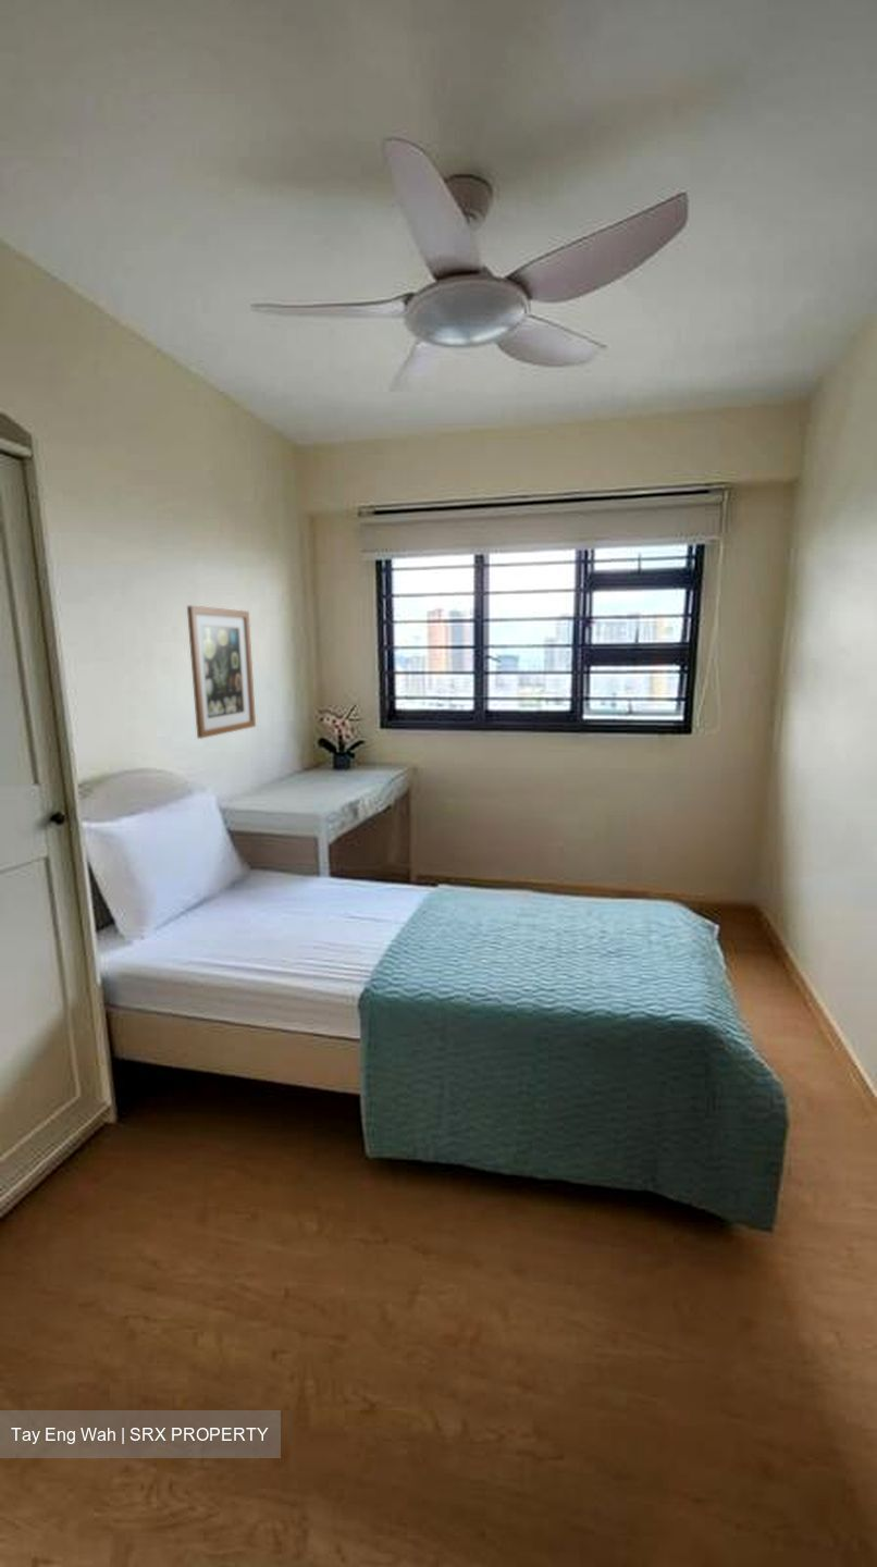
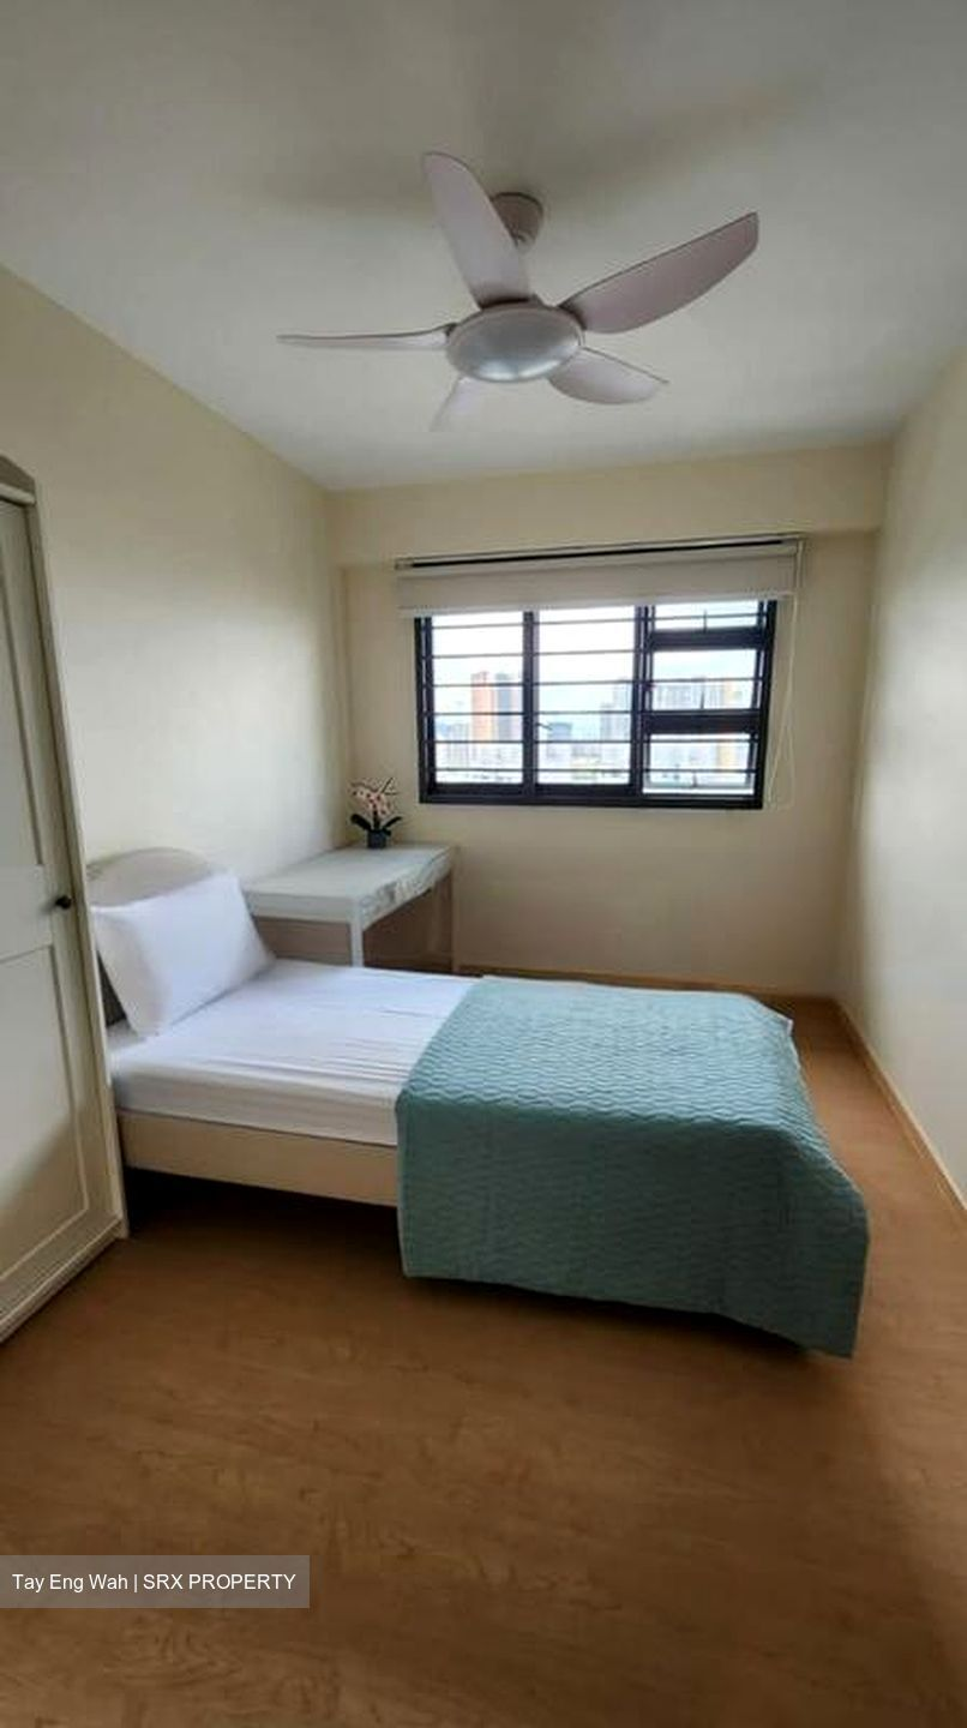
- wall art (224, 671)
